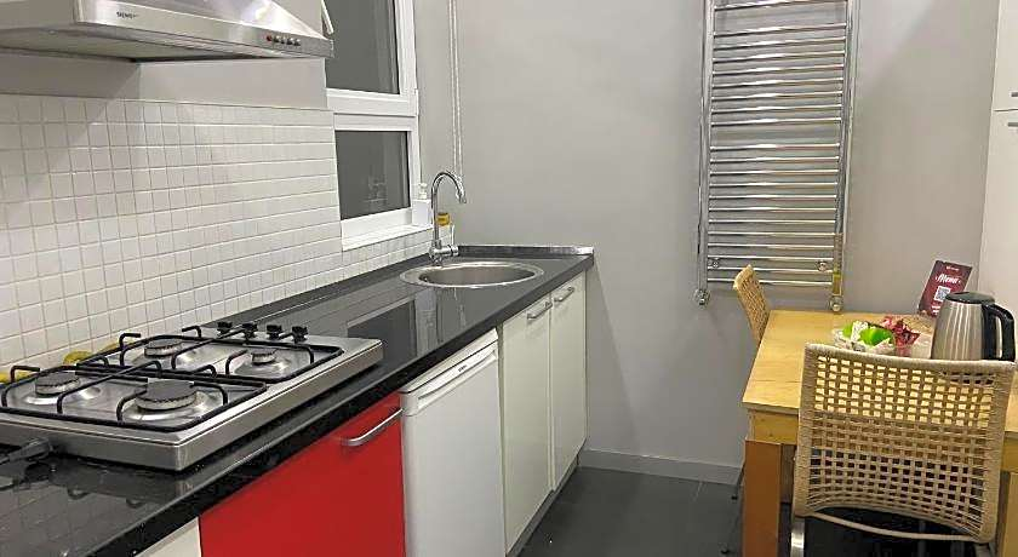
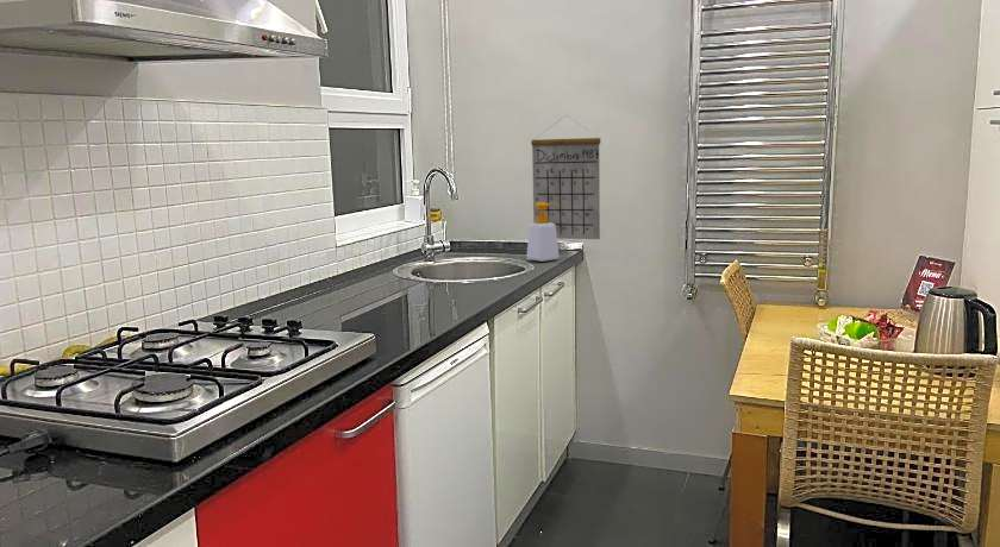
+ calendar (565, 177)
+ soap bottle (546, 230)
